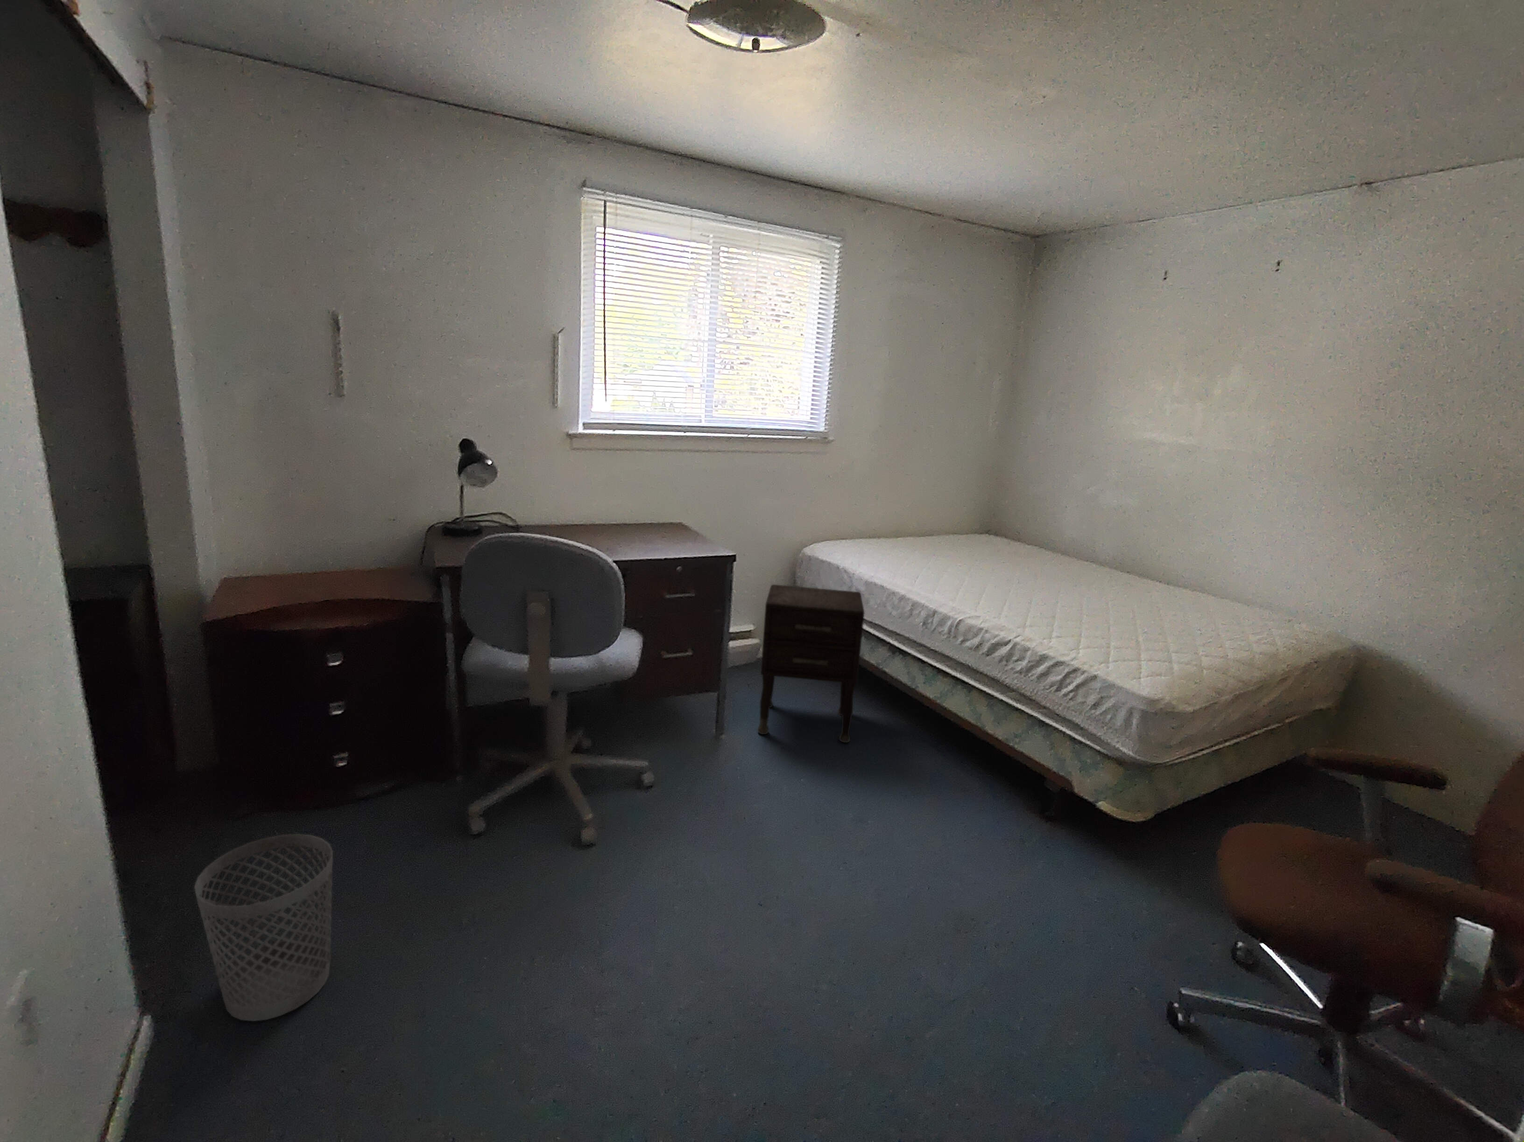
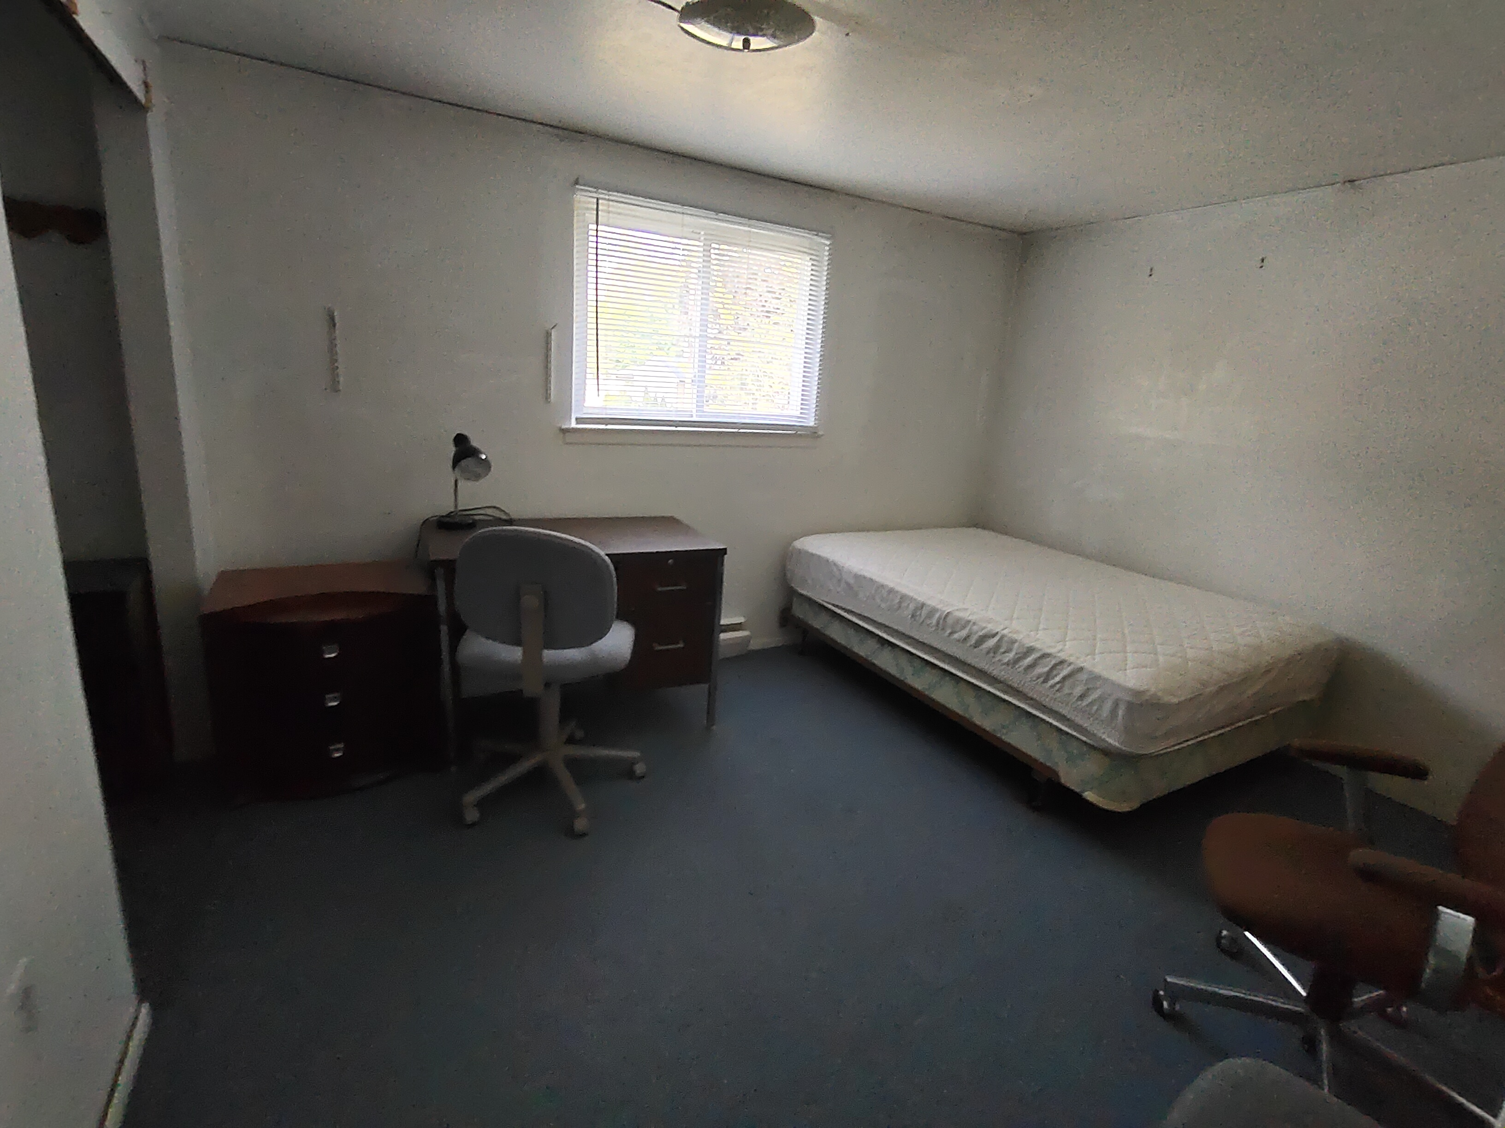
- nightstand (810, 661)
- wastebasket (272, 928)
